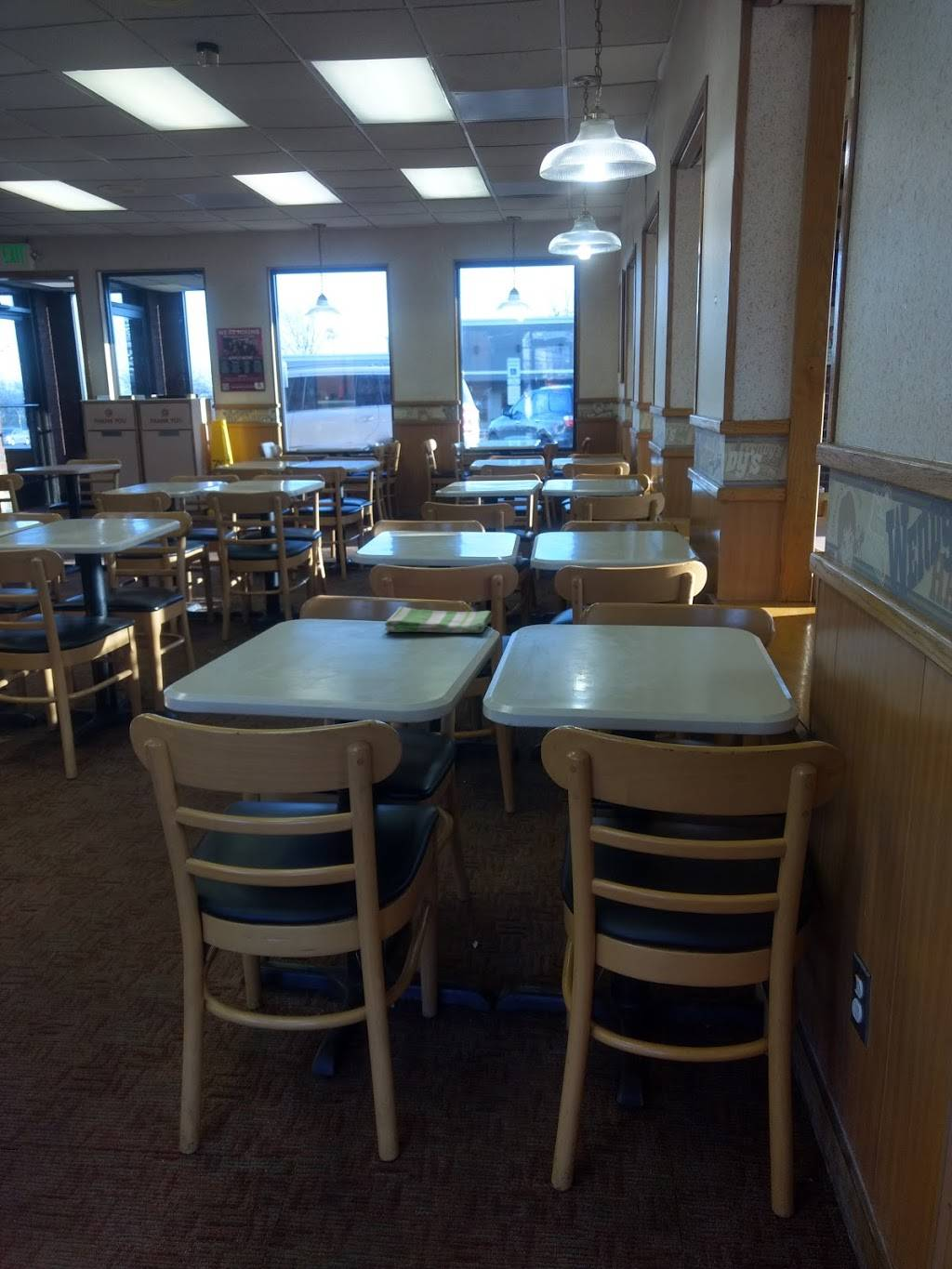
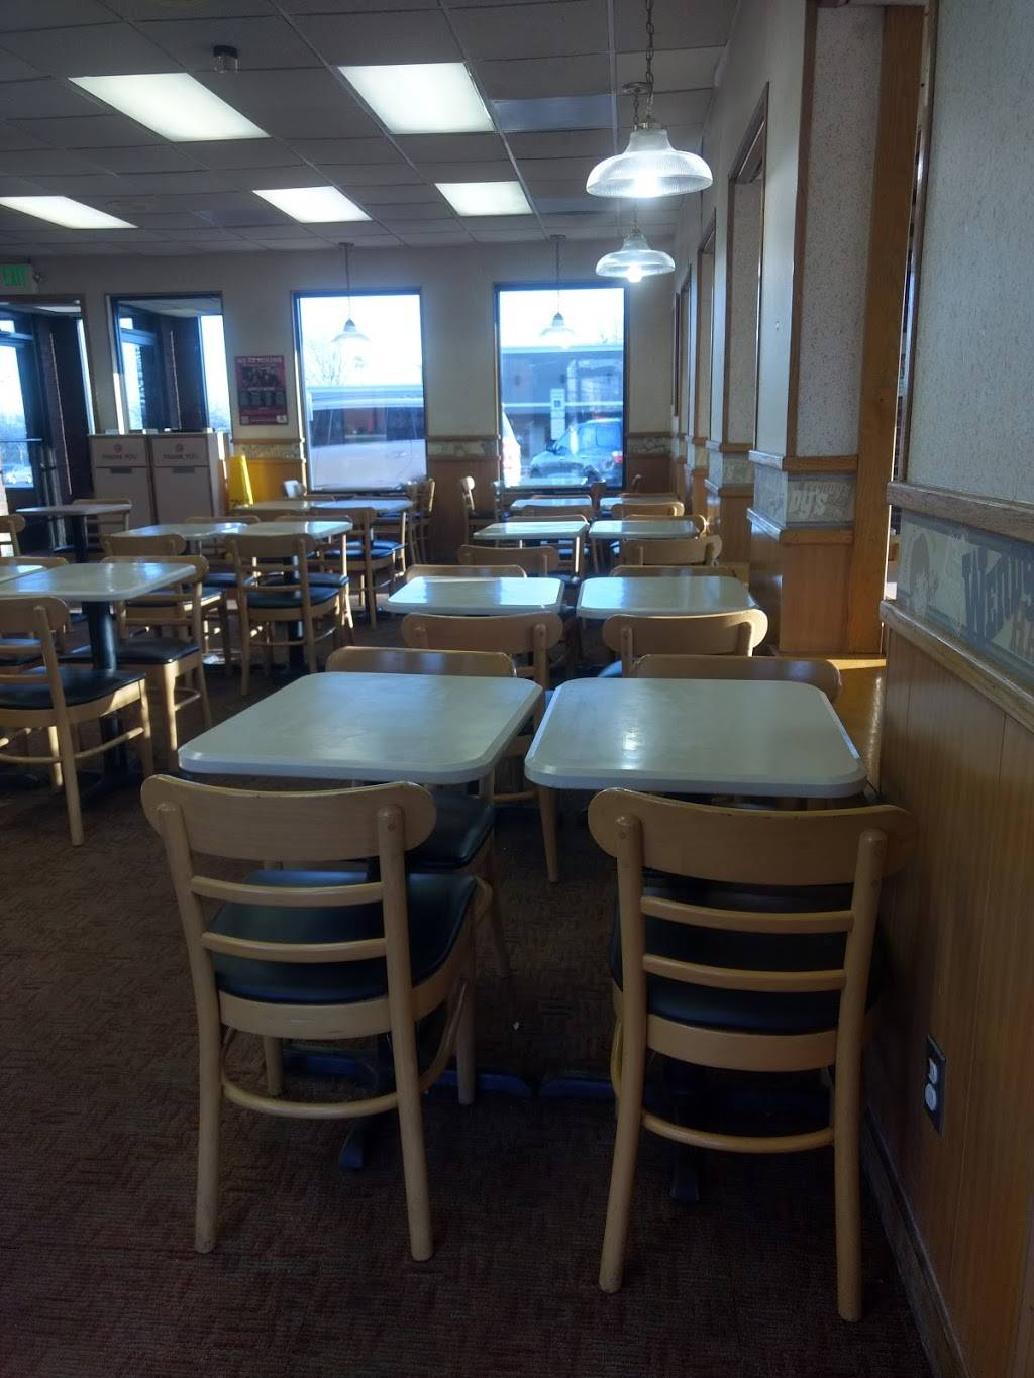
- dish towel (439, 618)
